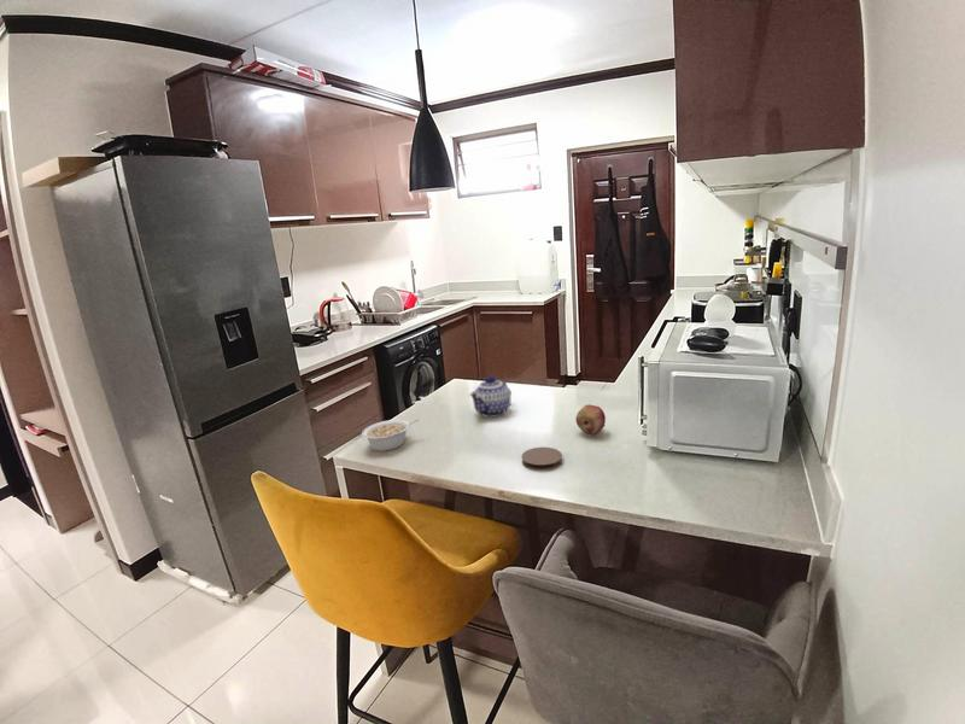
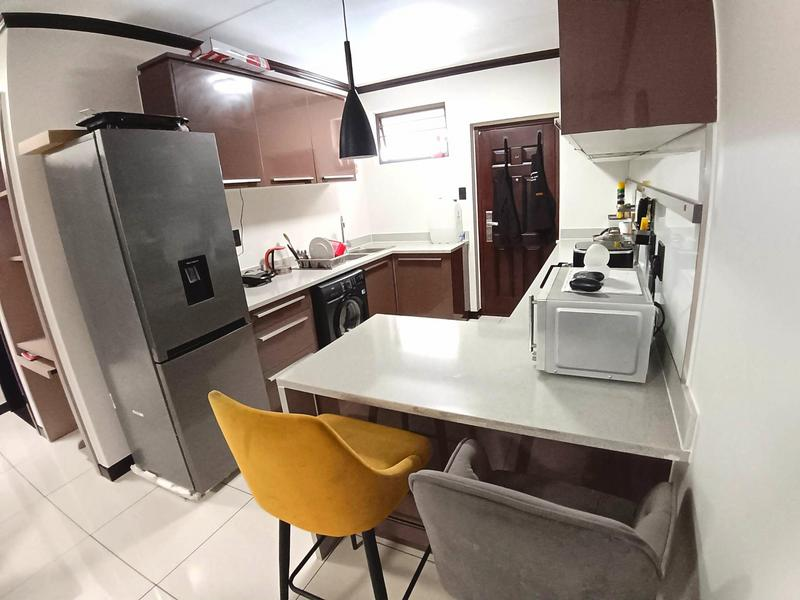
- legume (388, 433)
- fruit (591, 419)
- coaster (542, 457)
- teapot (491, 395)
